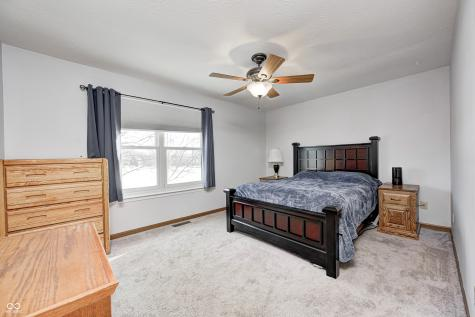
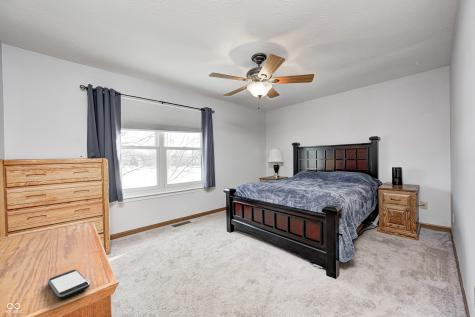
+ smartphone (68, 283)
